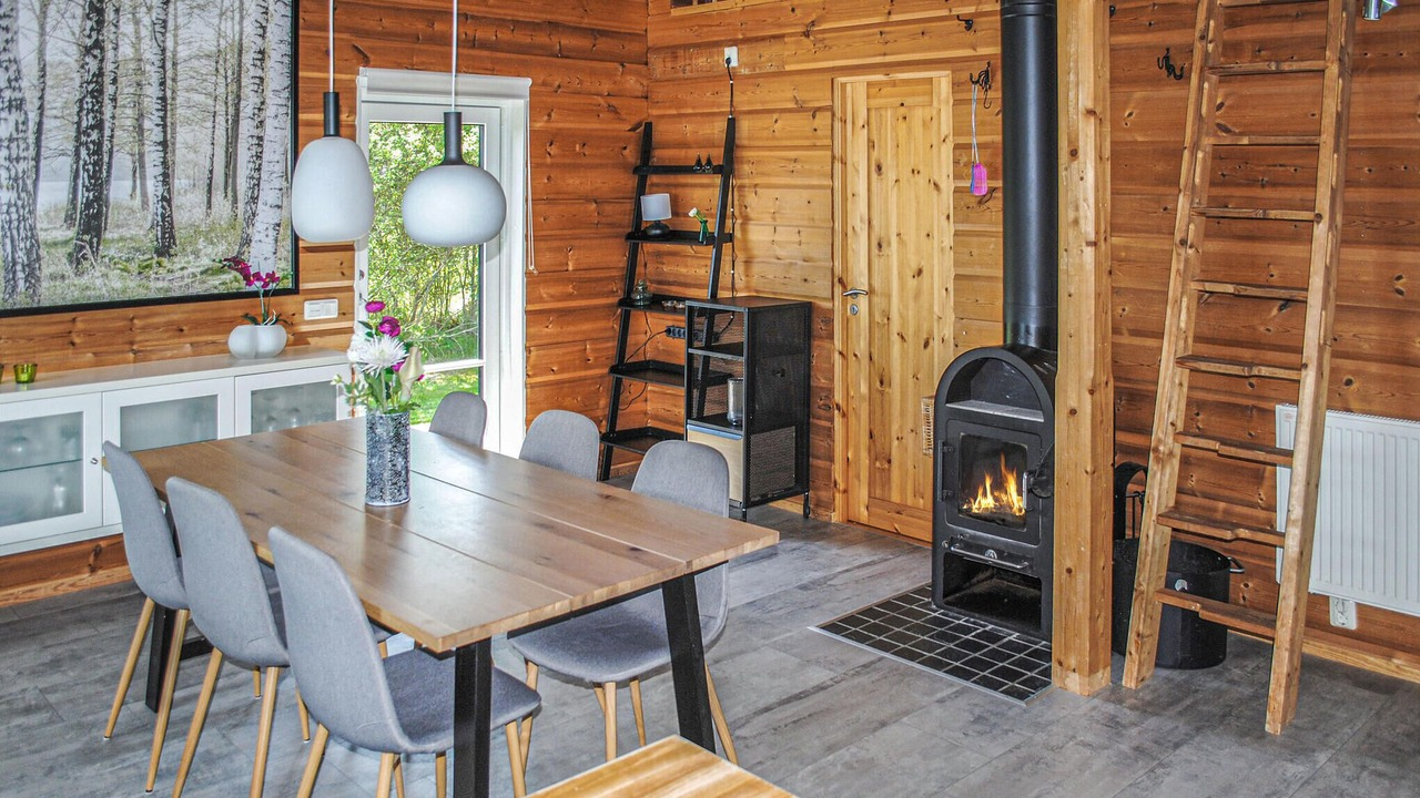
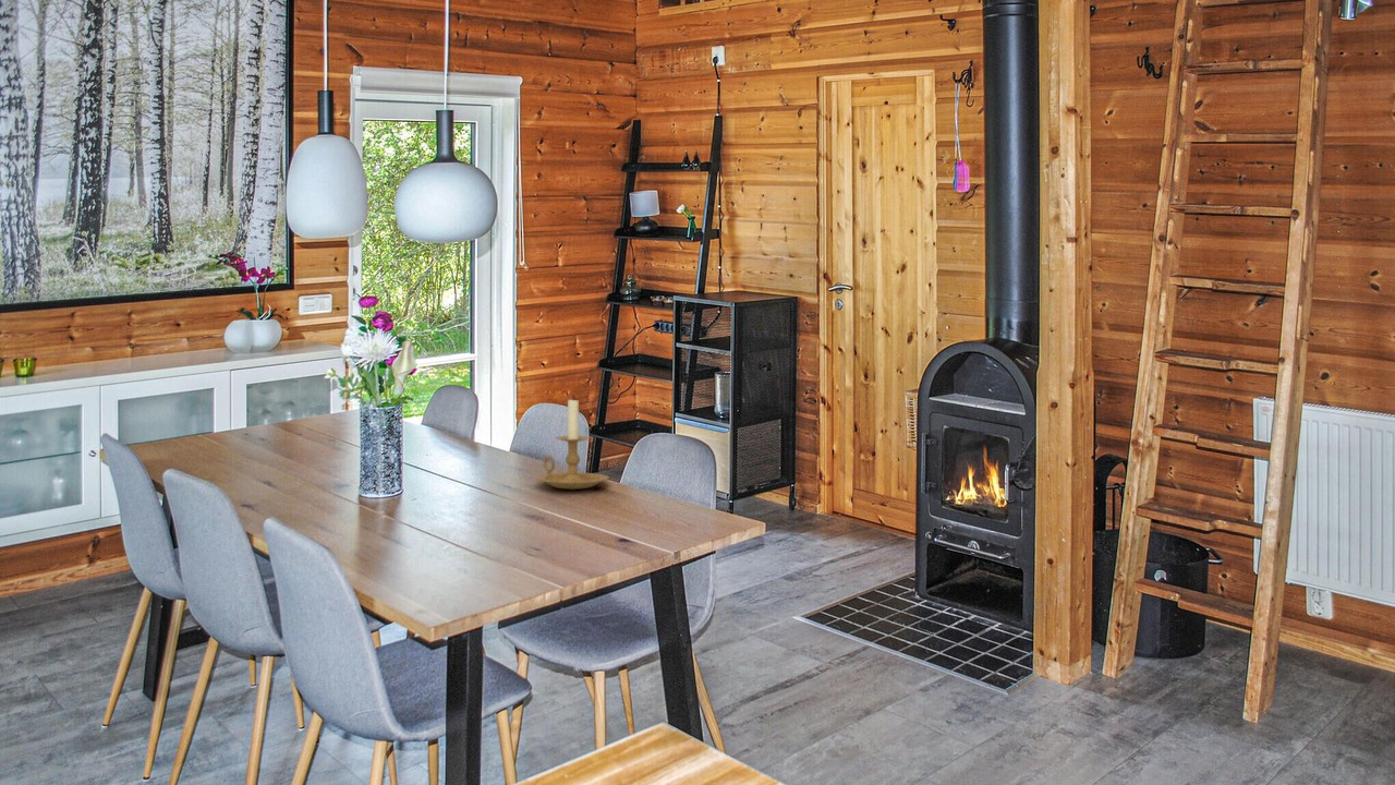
+ candle holder (572, 440)
